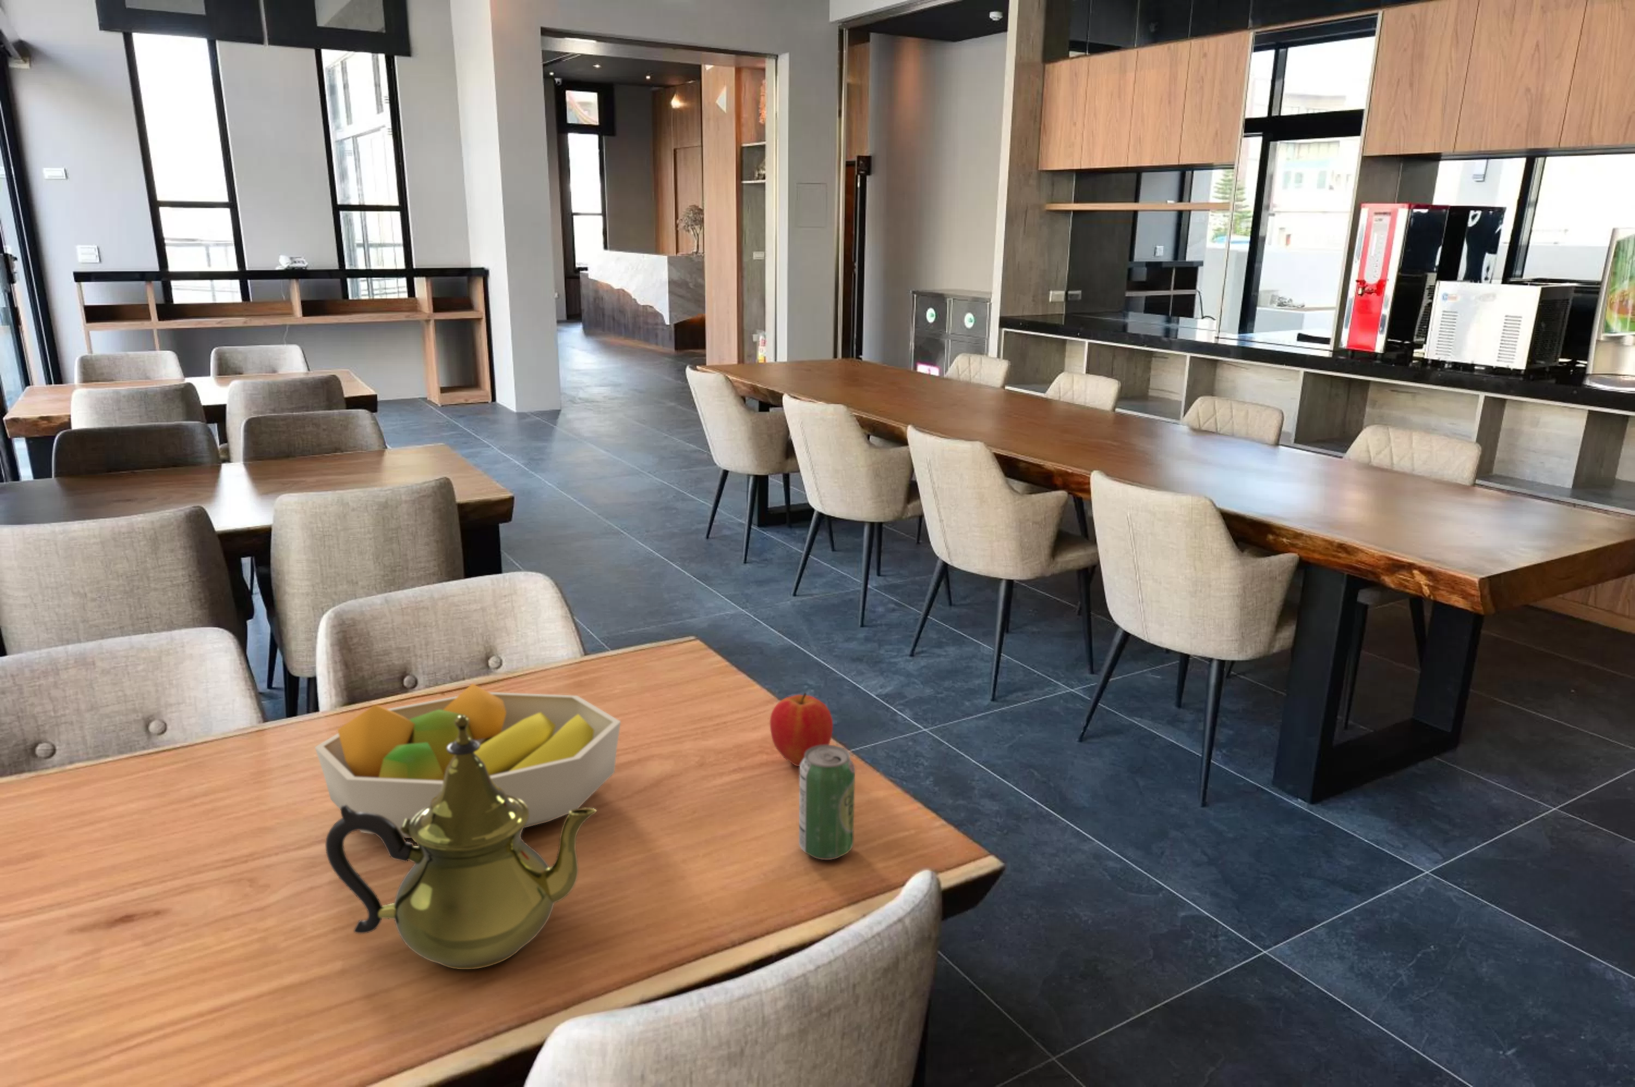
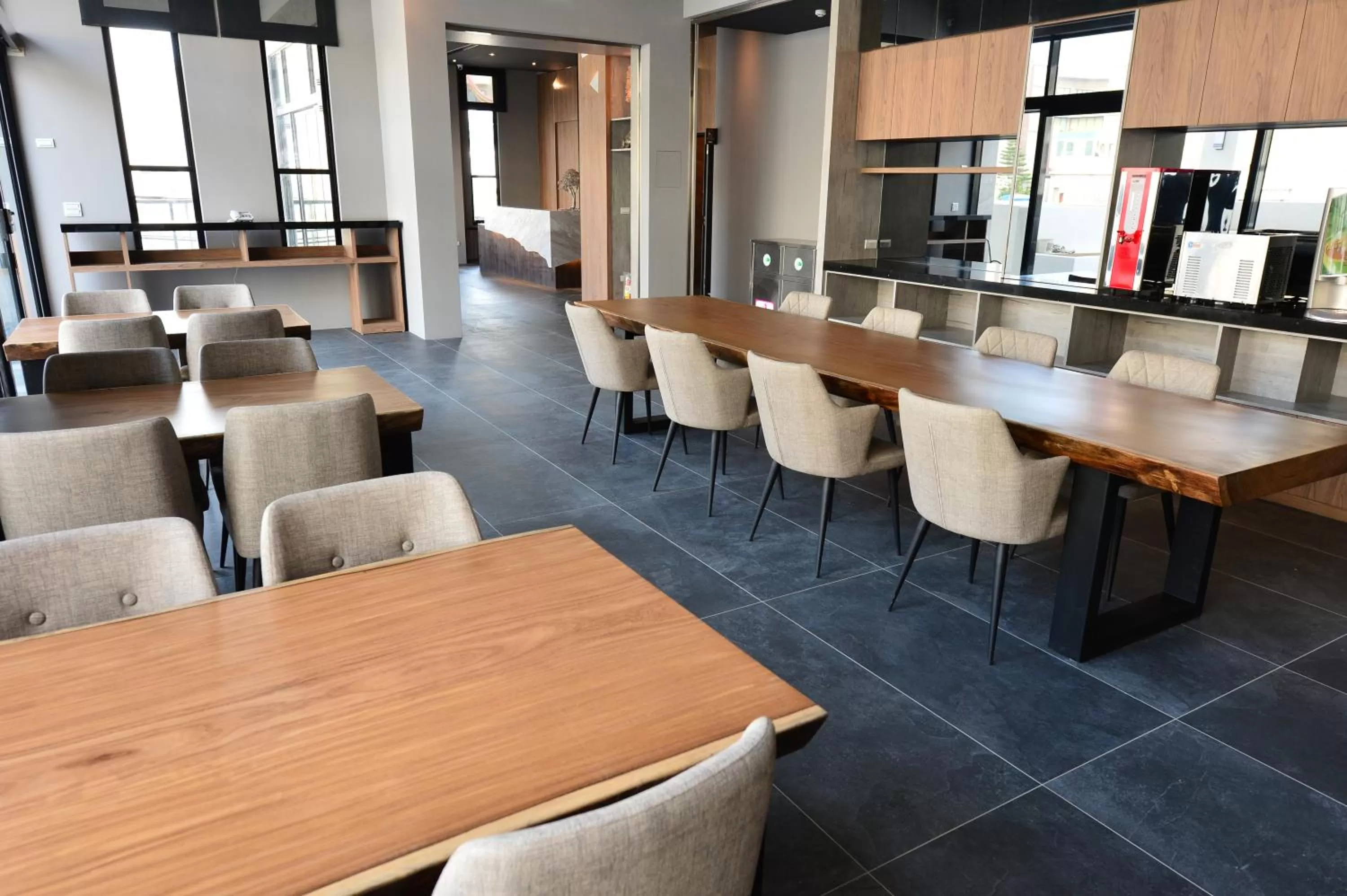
- teapot (464, 831)
- apple (801, 725)
- beverage can (827, 801)
- fruit bowl (475, 752)
